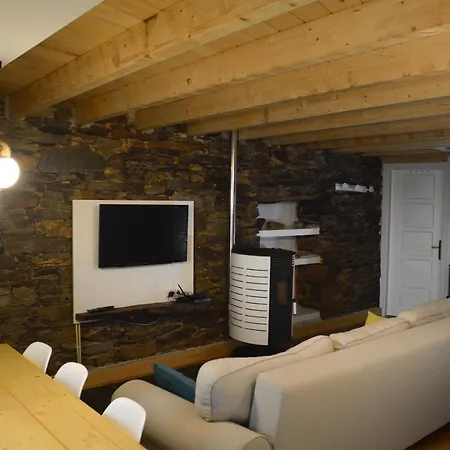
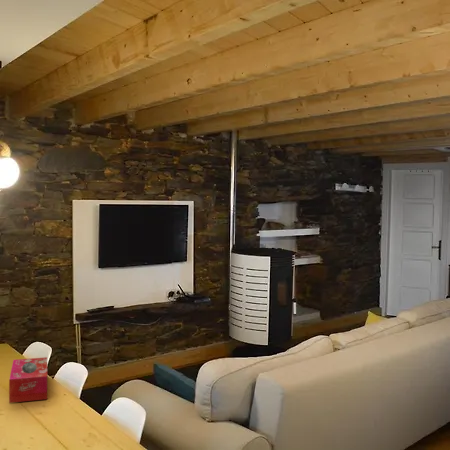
+ tissue box (29, 378)
